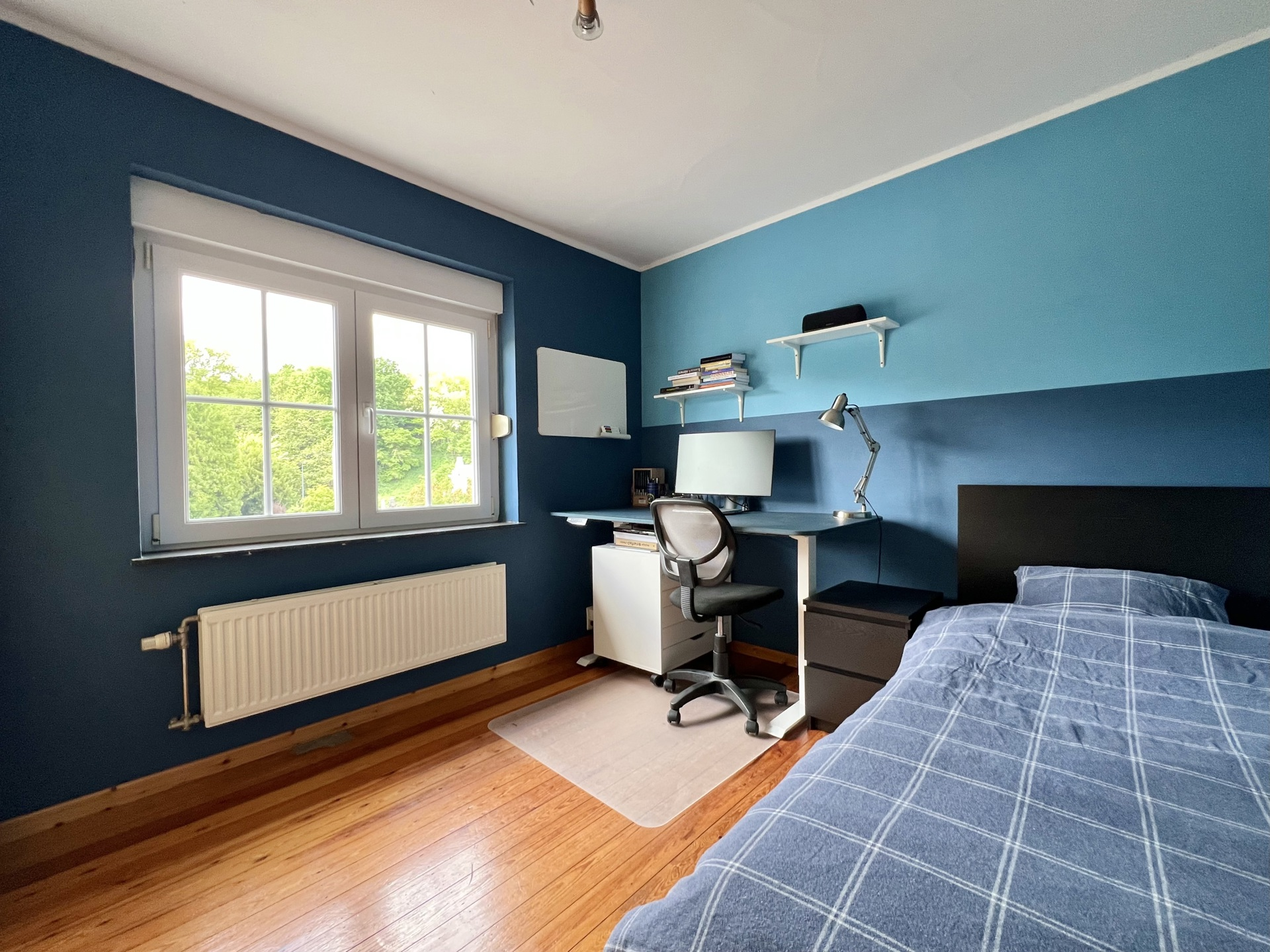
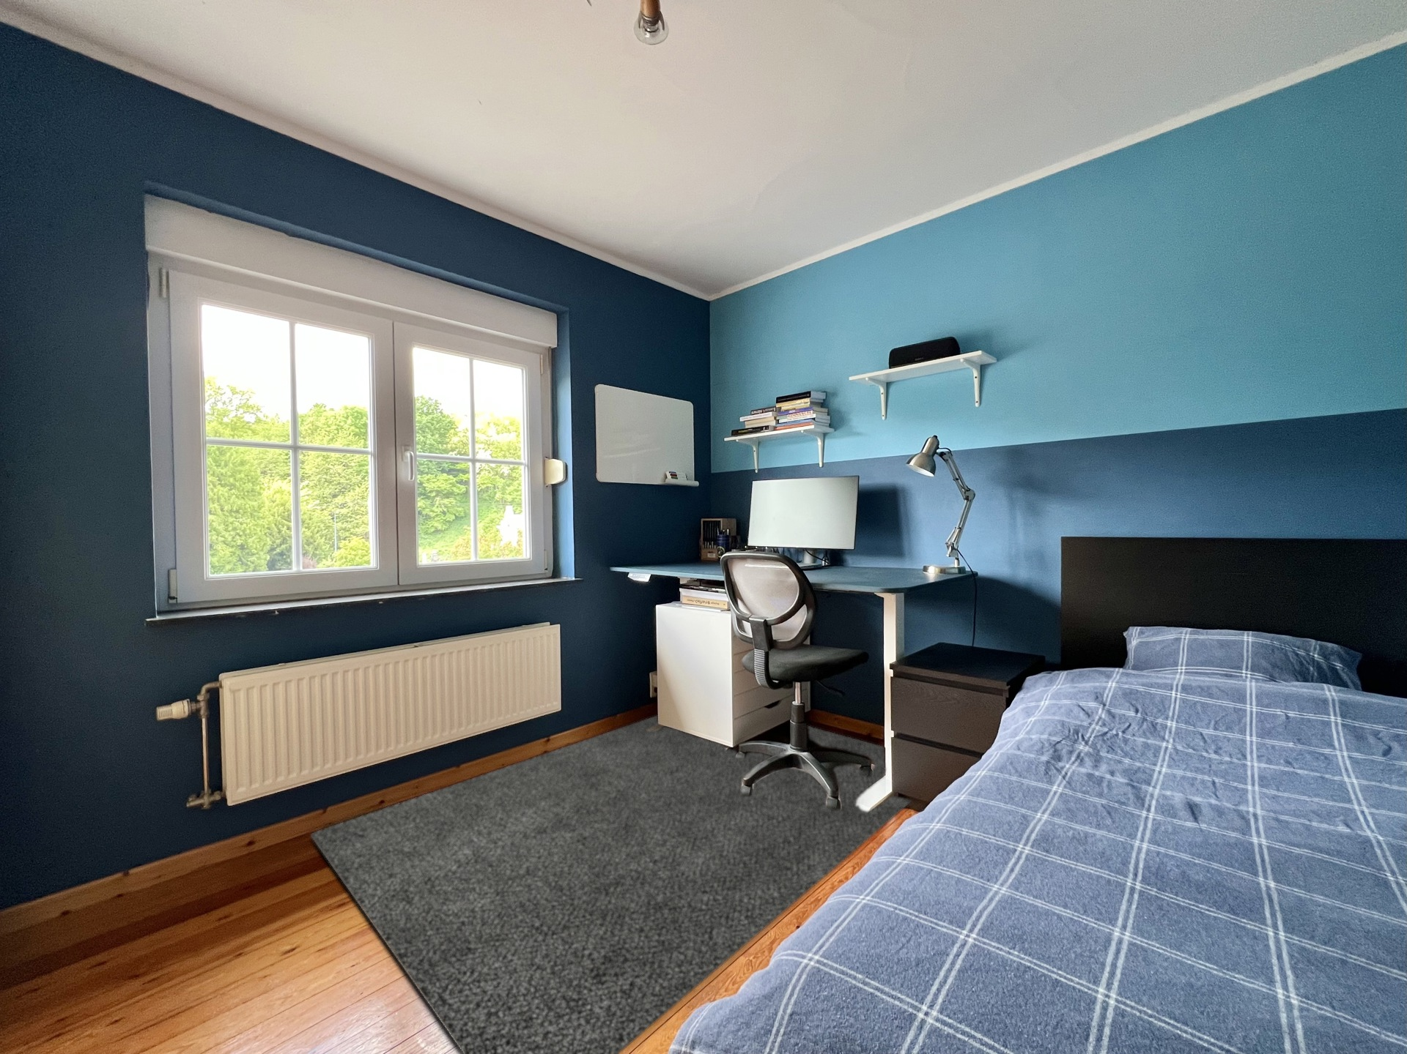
+ rug (666, 796)
